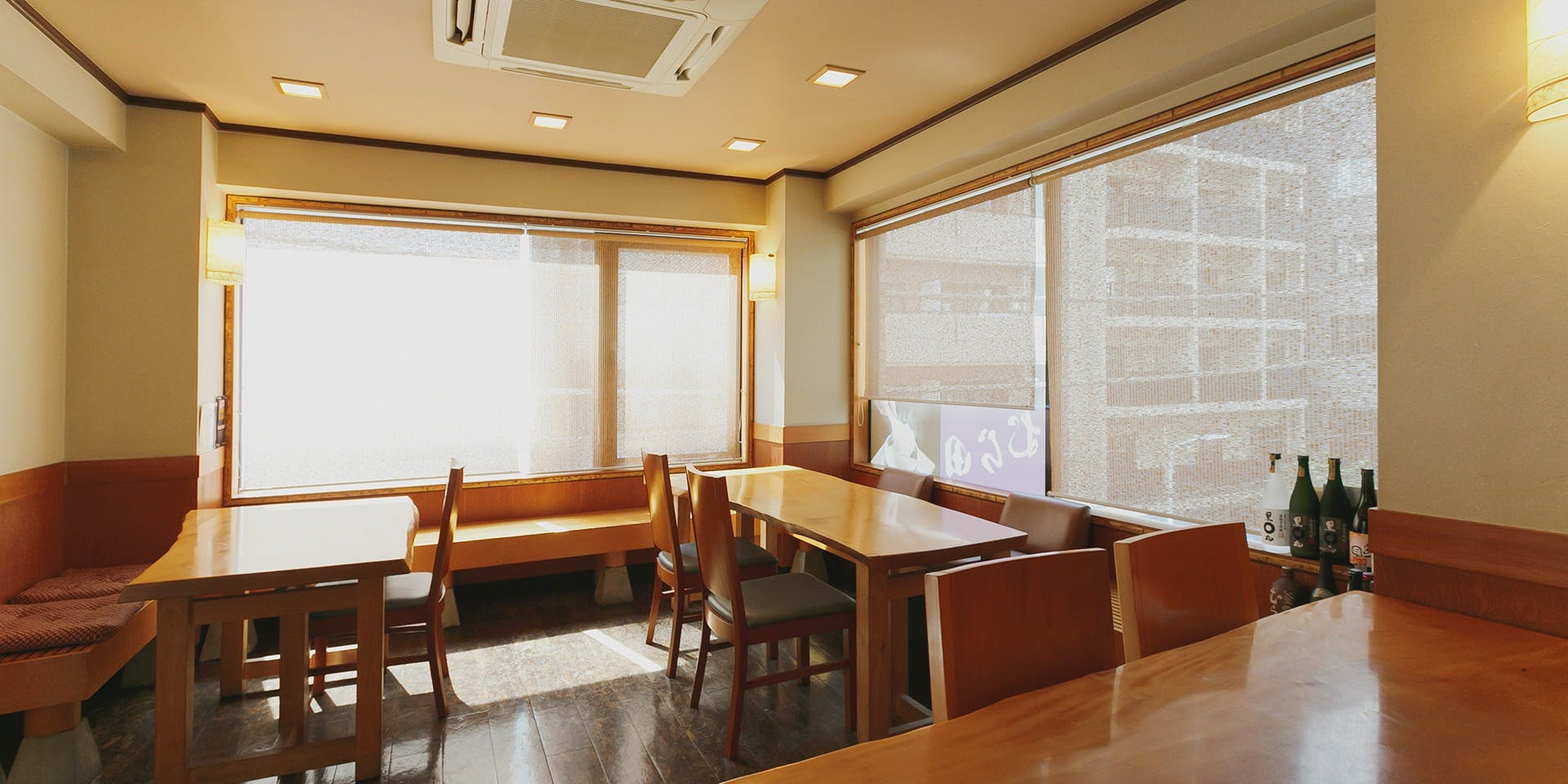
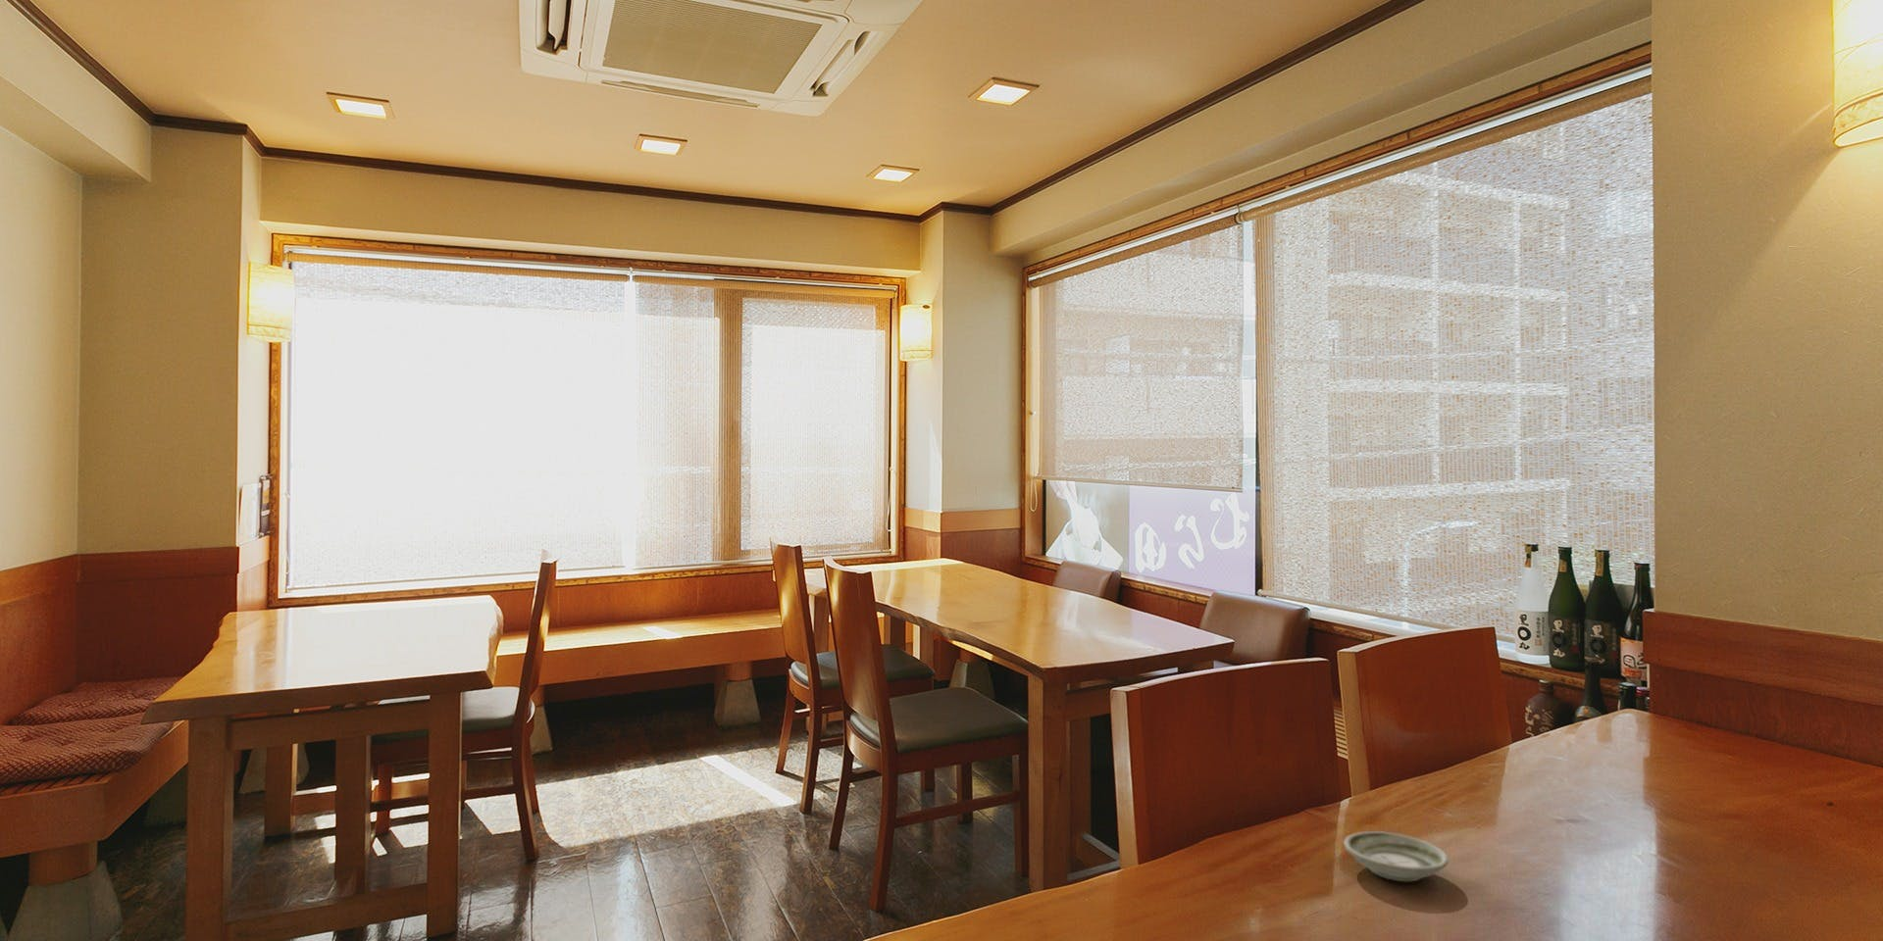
+ saucer (1394, 859)
